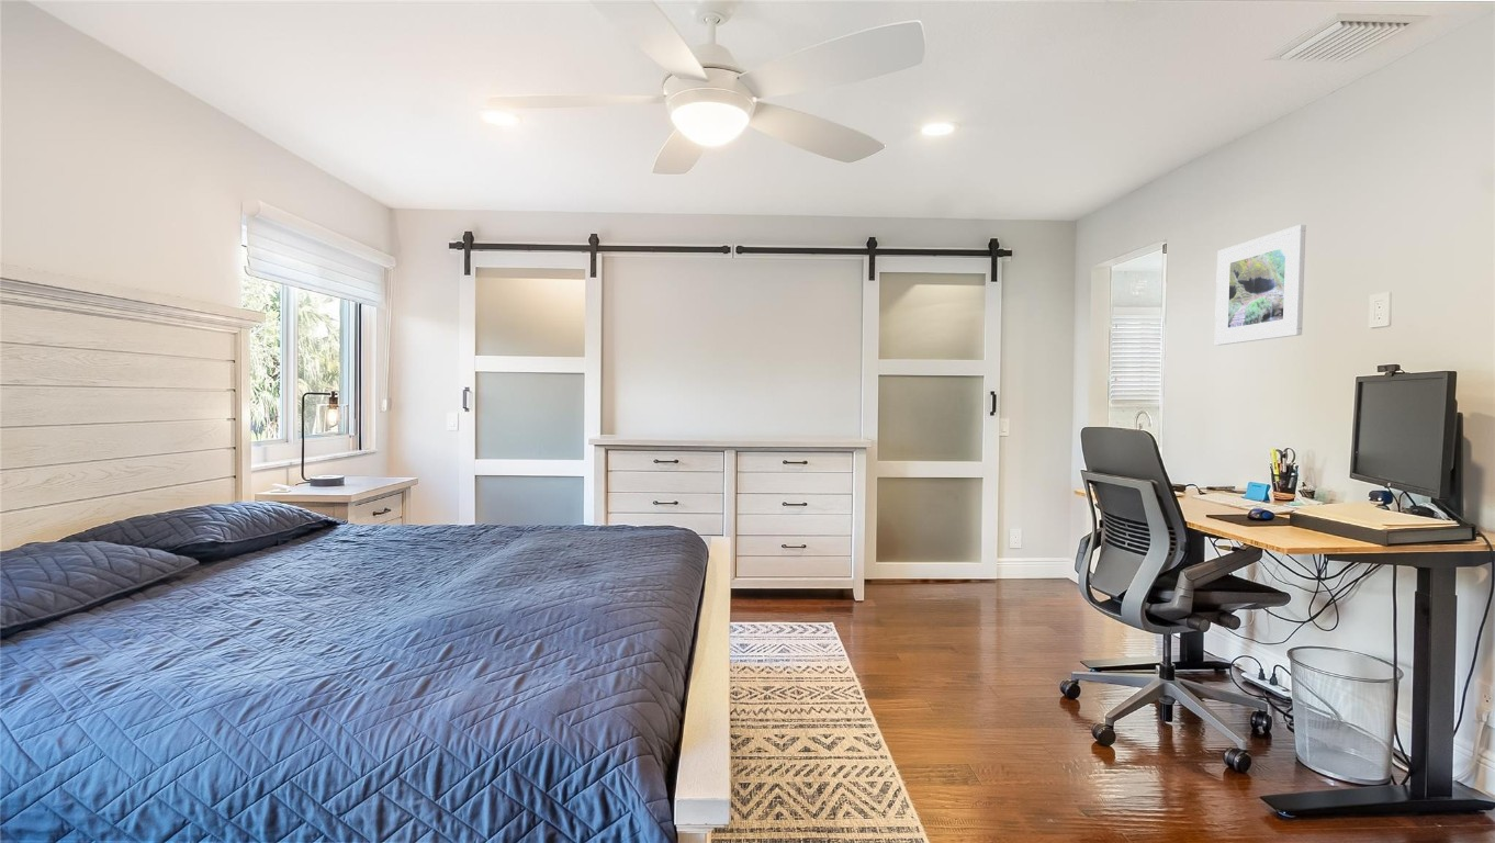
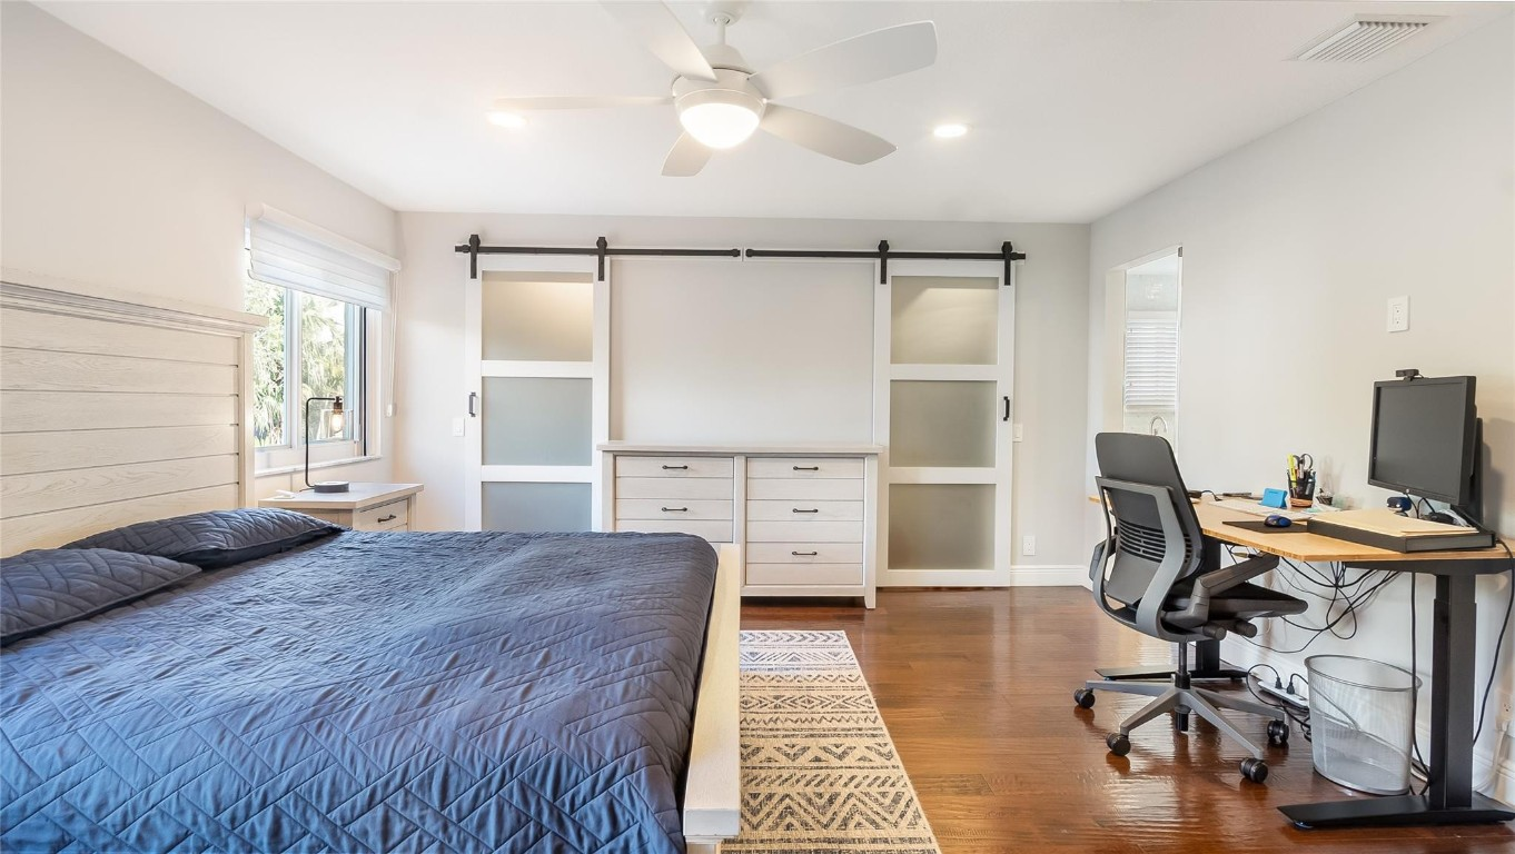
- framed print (1256, 290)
